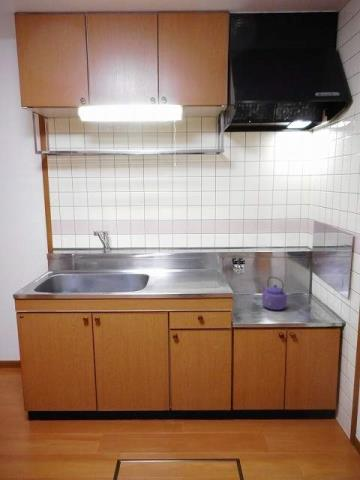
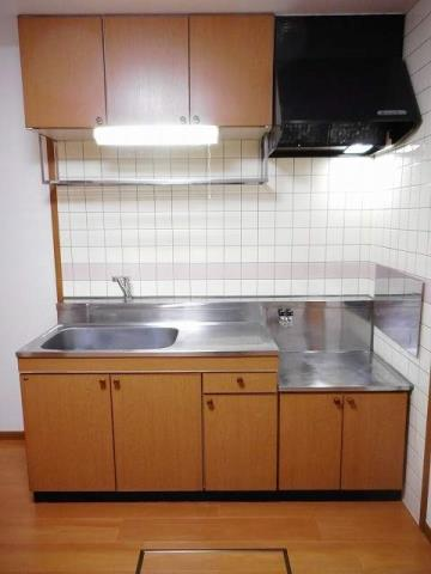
- kettle (272, 291)
